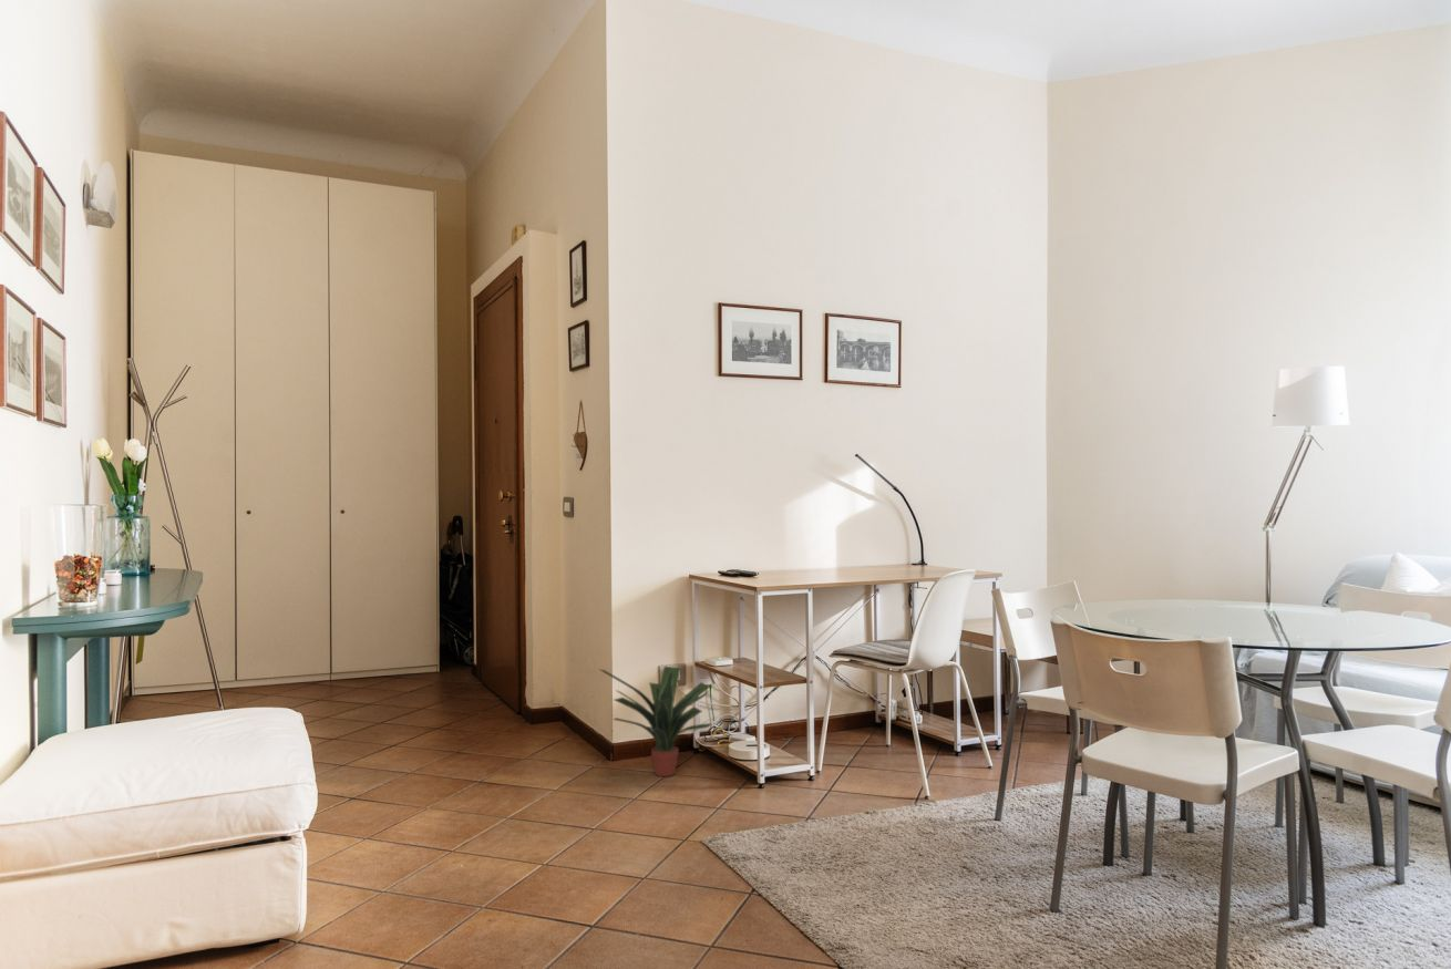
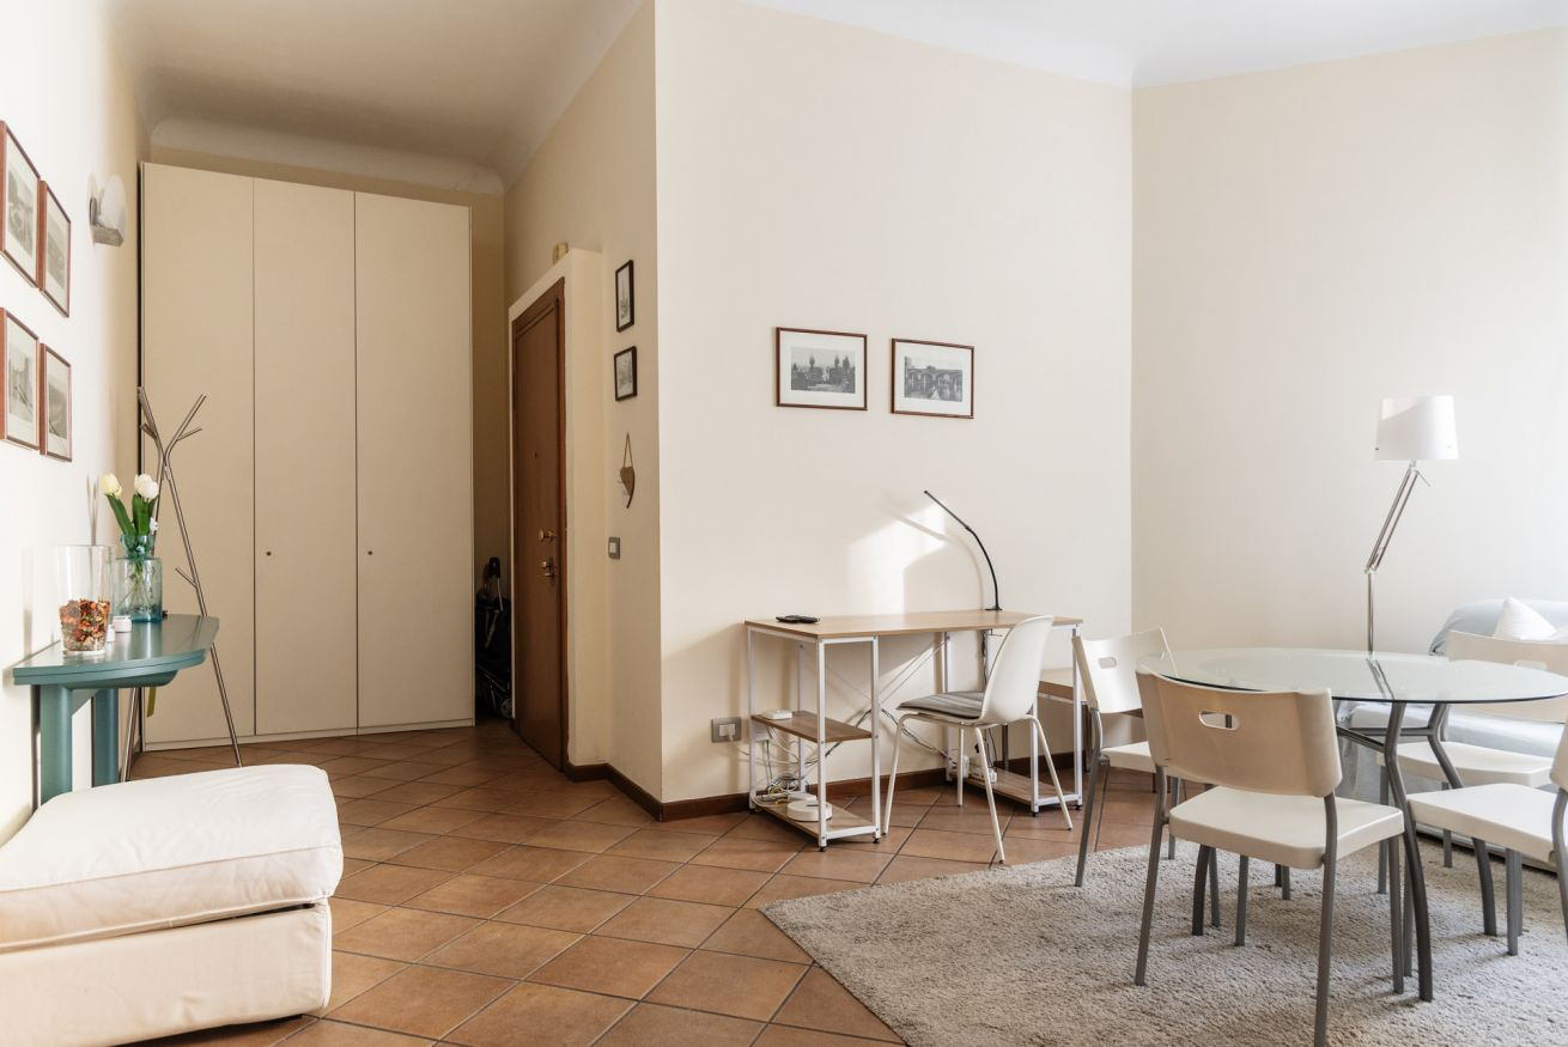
- potted plant (657, 718)
